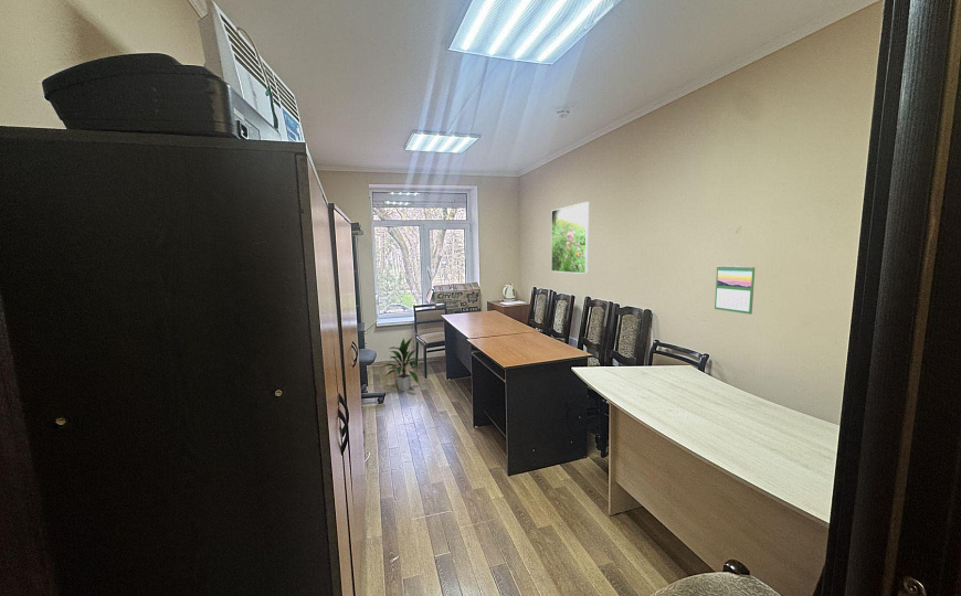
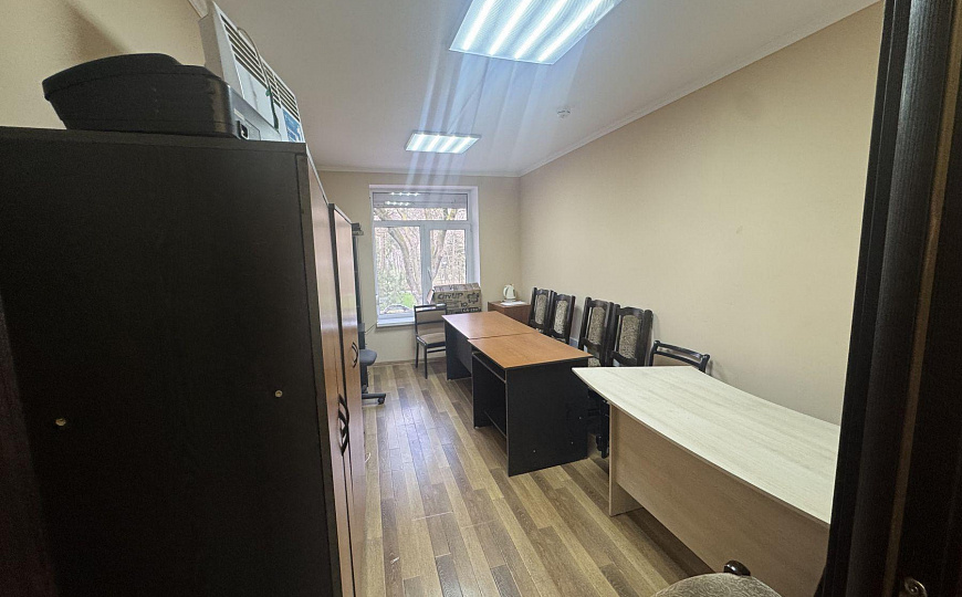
- calendar (733, 288)
- indoor plant (403, 364)
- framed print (568, 240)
